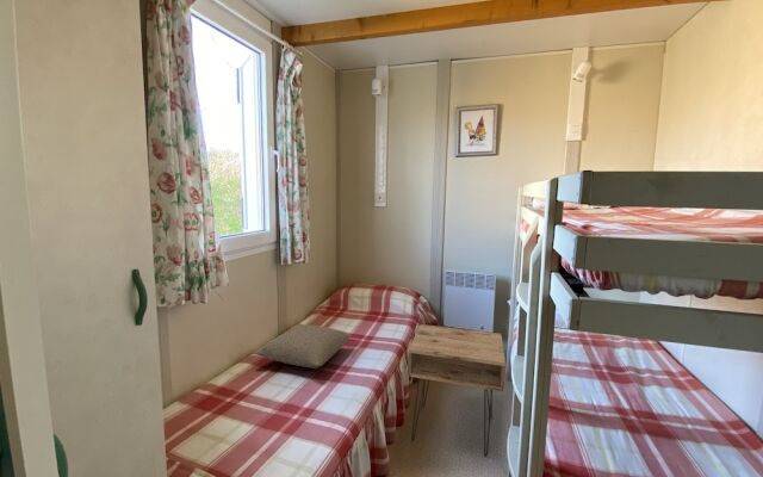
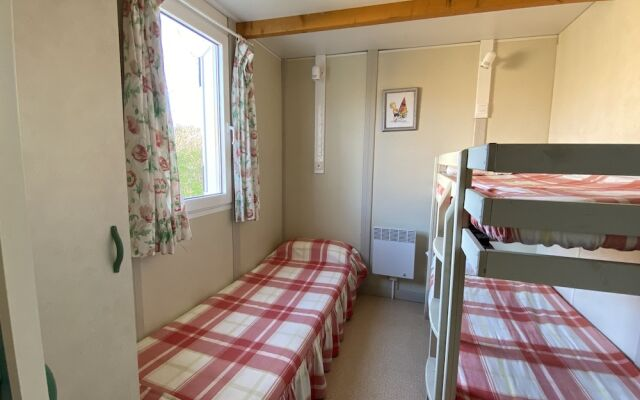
- pillow (305, 343)
- nightstand (455, 383)
